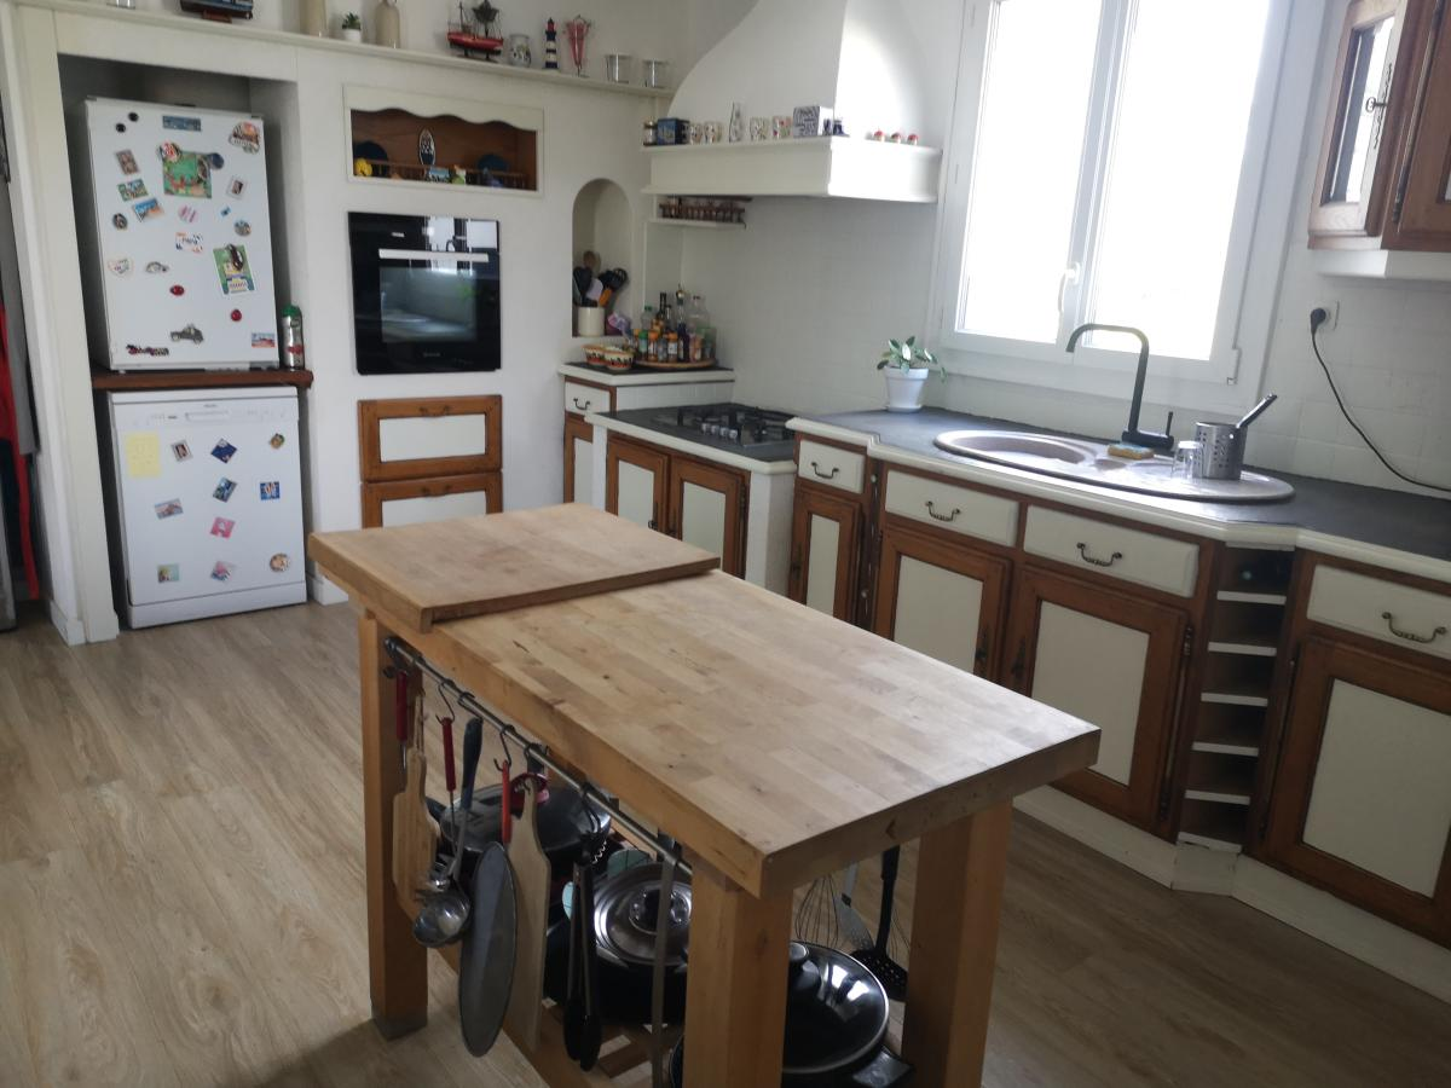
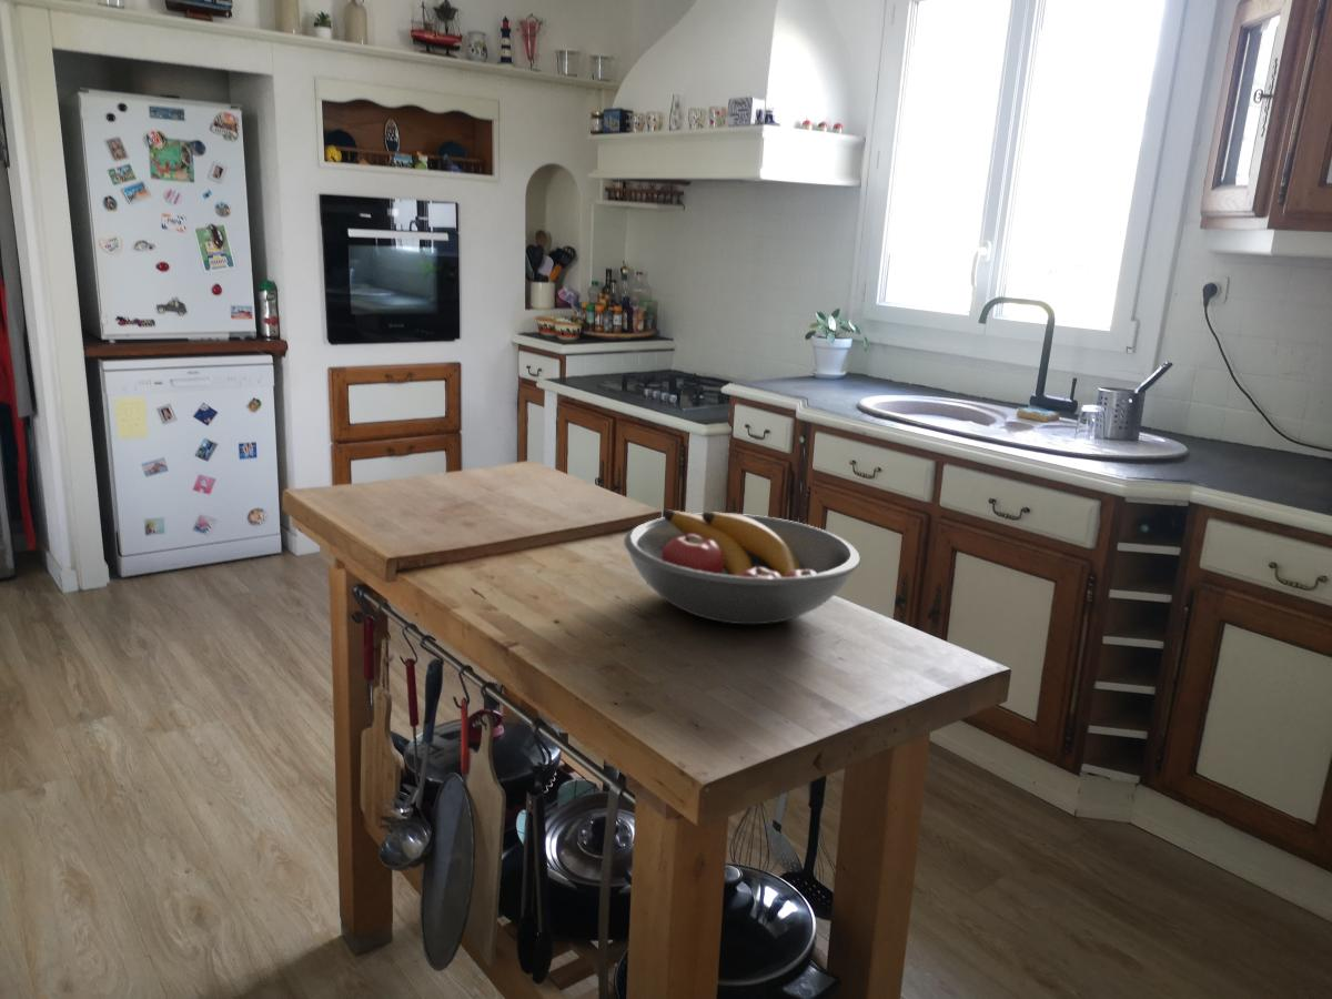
+ fruit bowl (739, 566)
